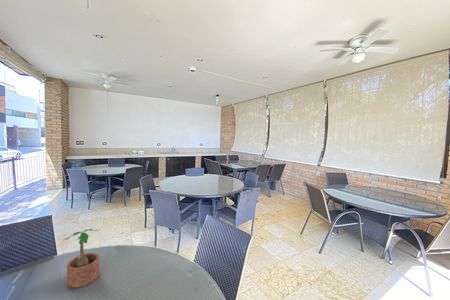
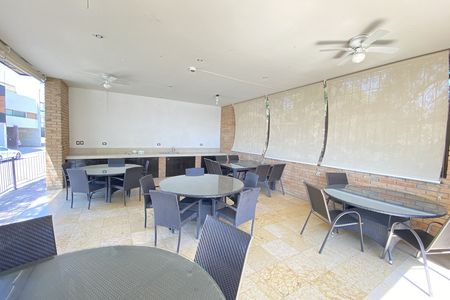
- potted plant (83, 255)
